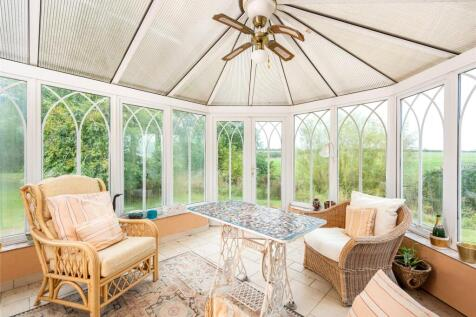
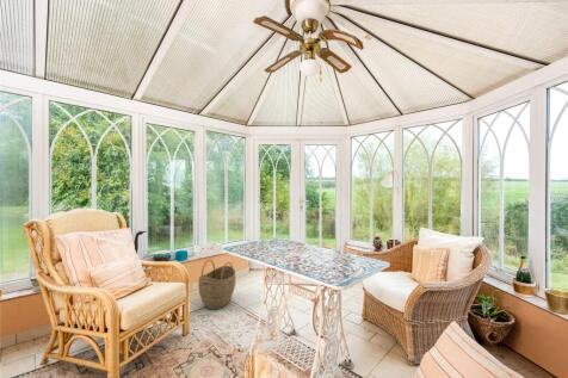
+ woven basket (217, 281)
